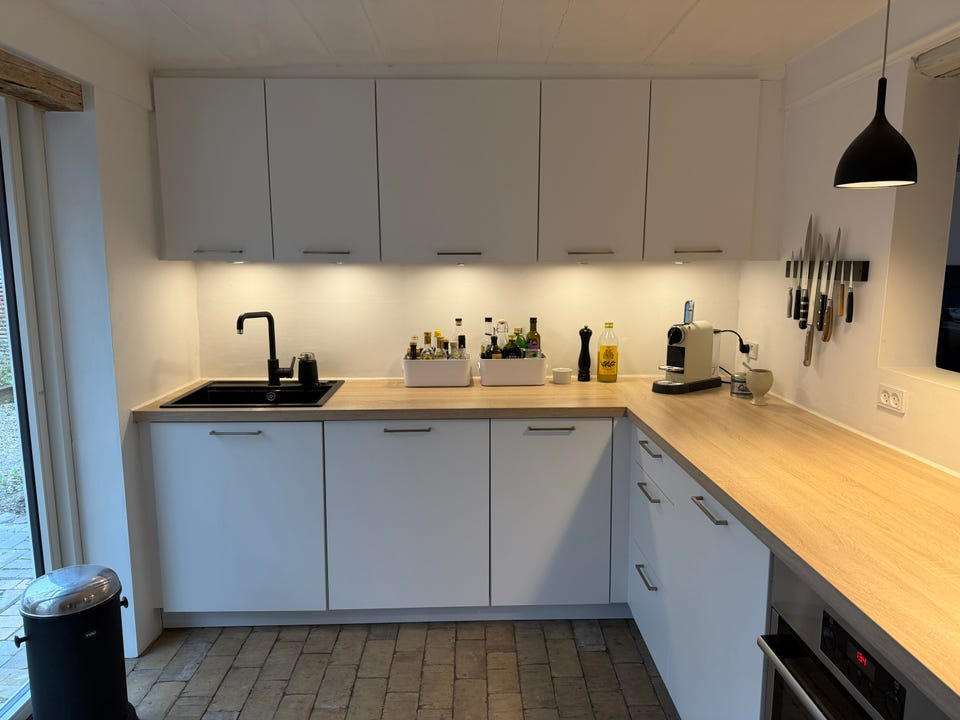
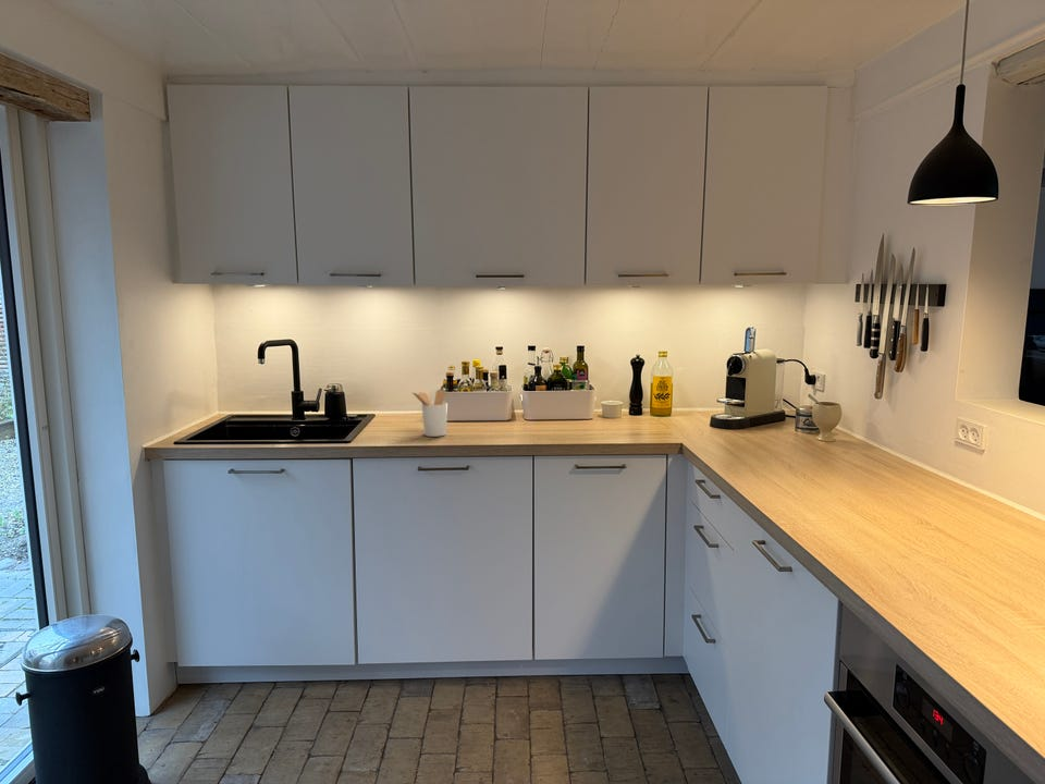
+ utensil holder (429, 412)
